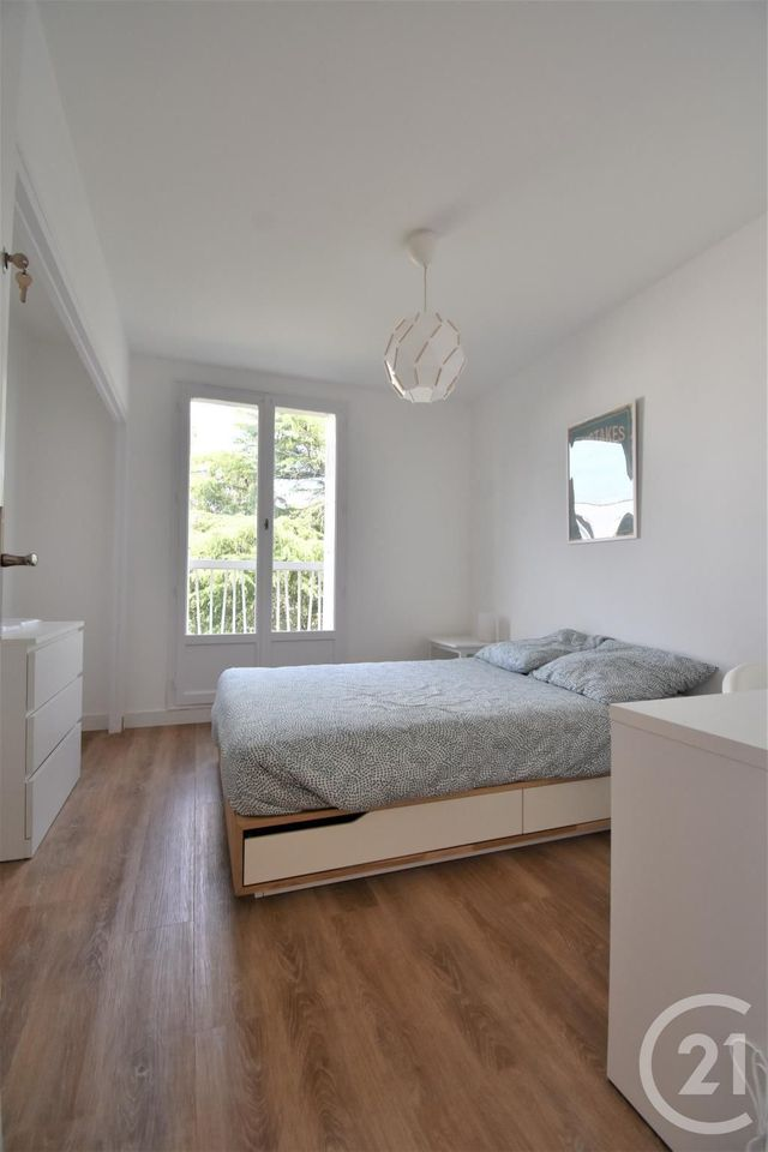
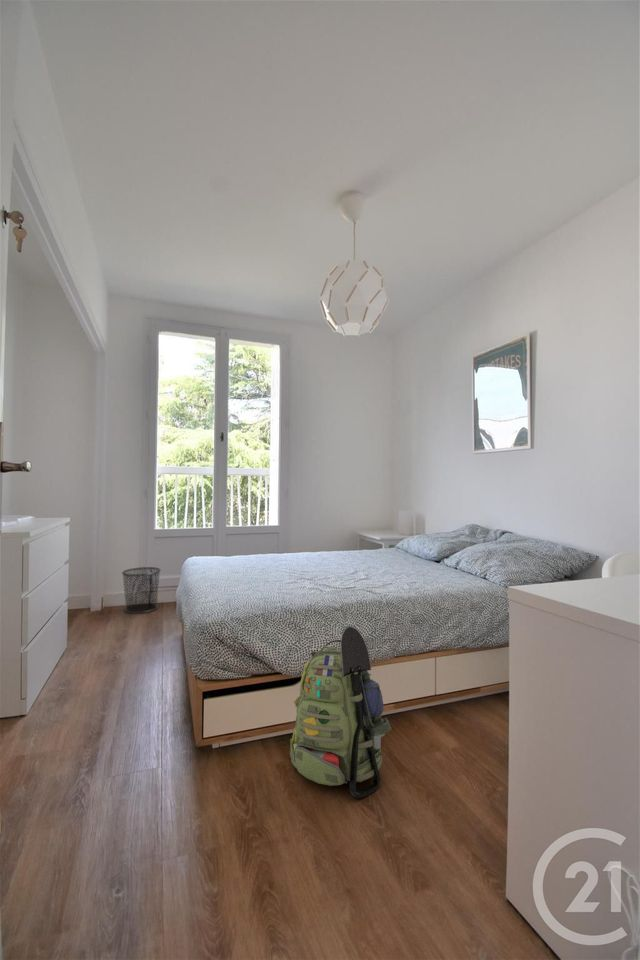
+ waste bin (141, 589)
+ backpack (344, 690)
